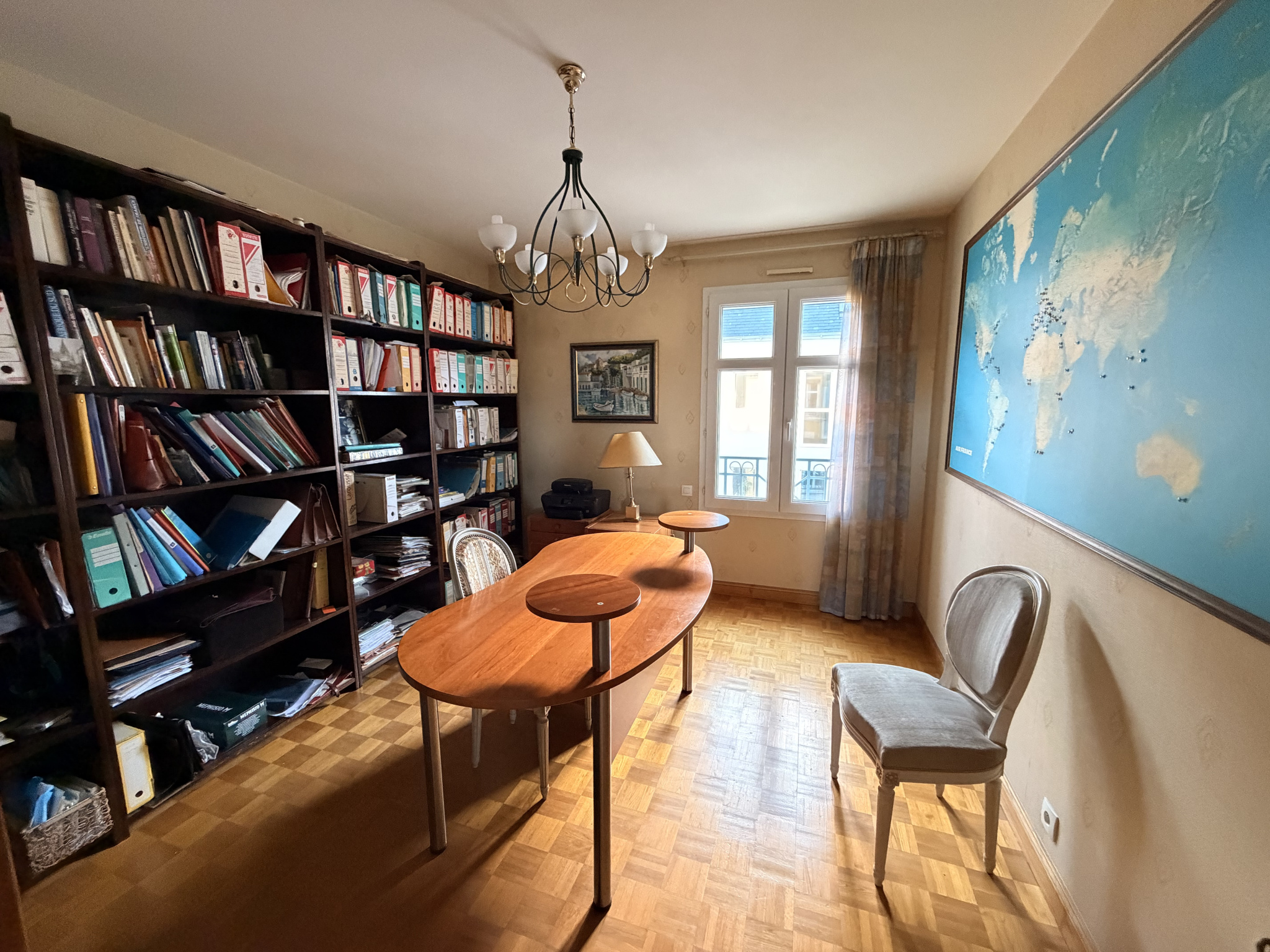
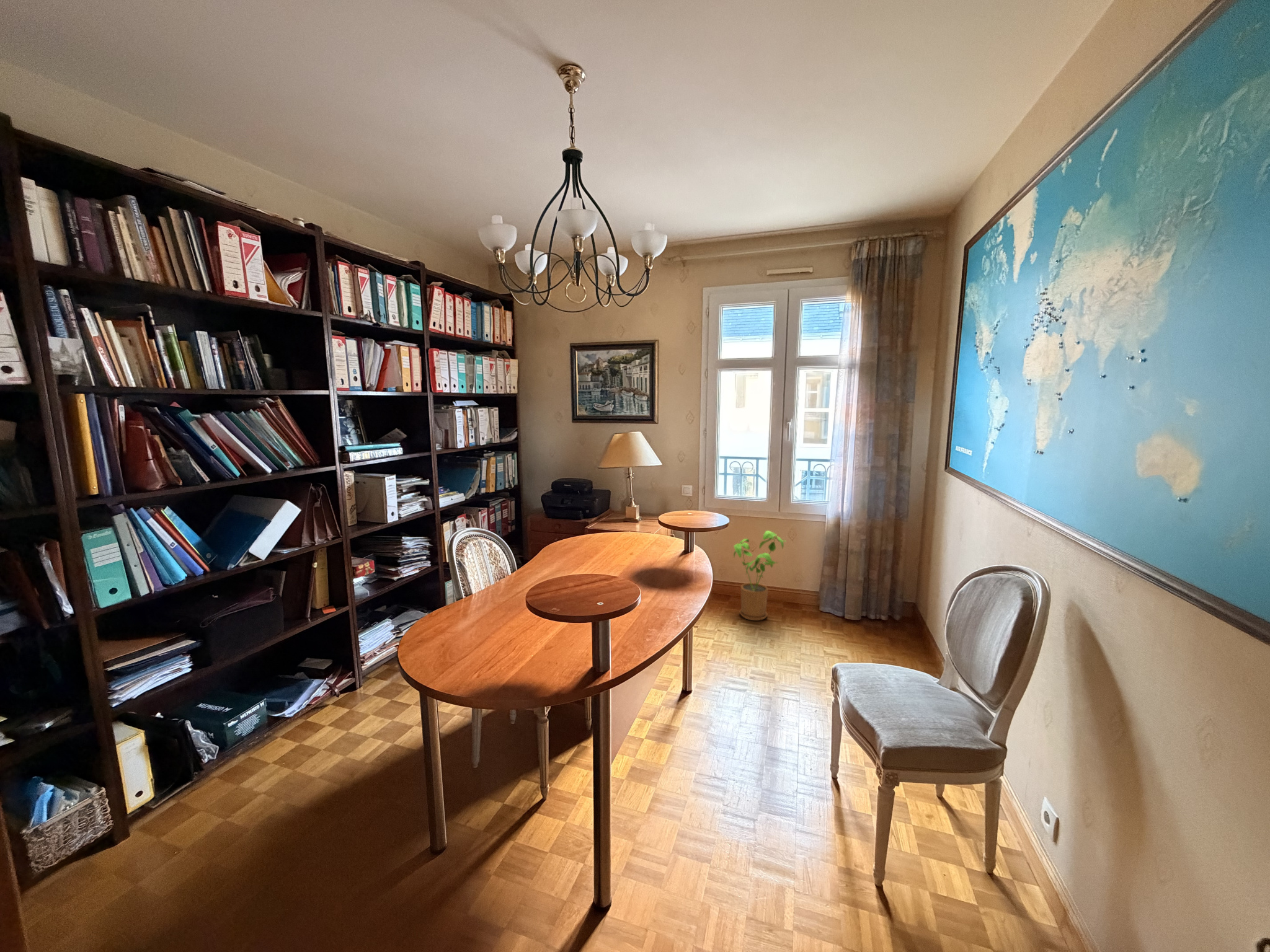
+ house plant (757, 575)
